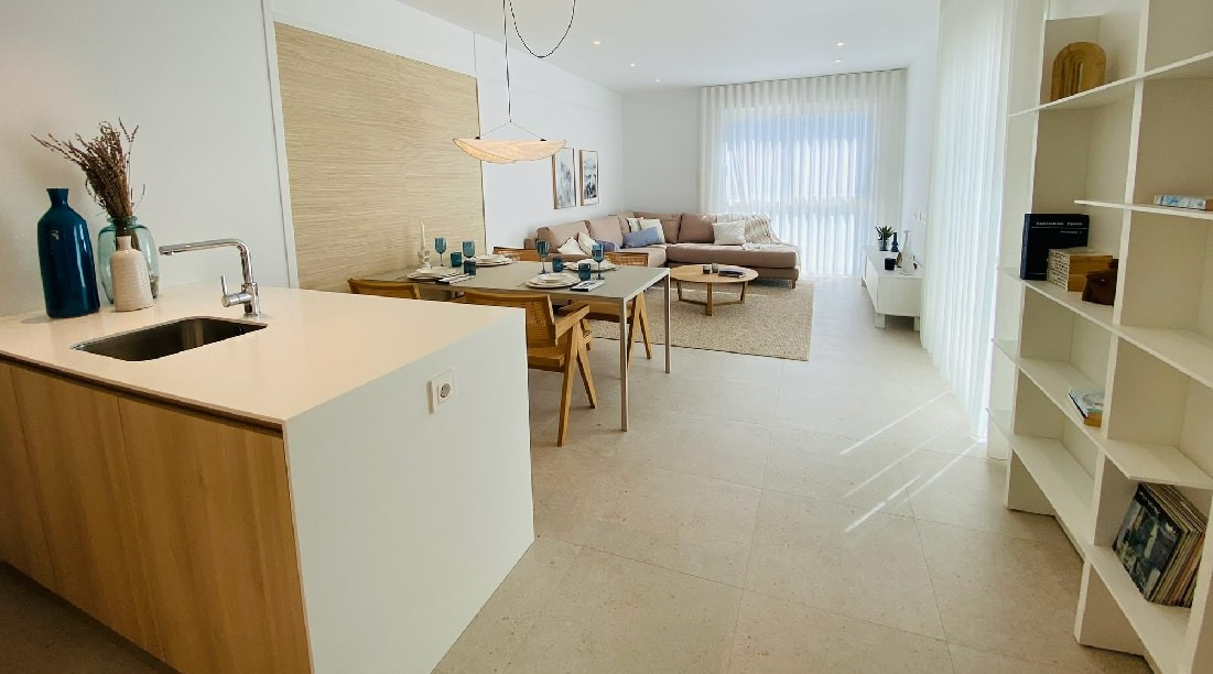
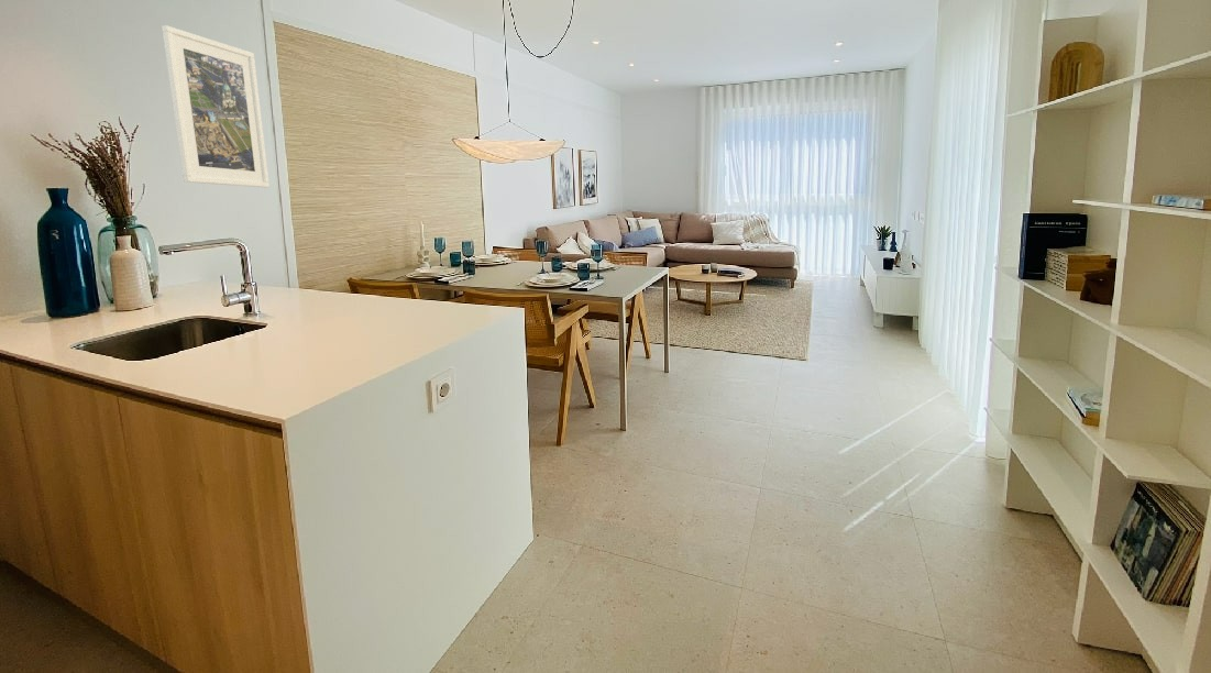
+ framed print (220, 113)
